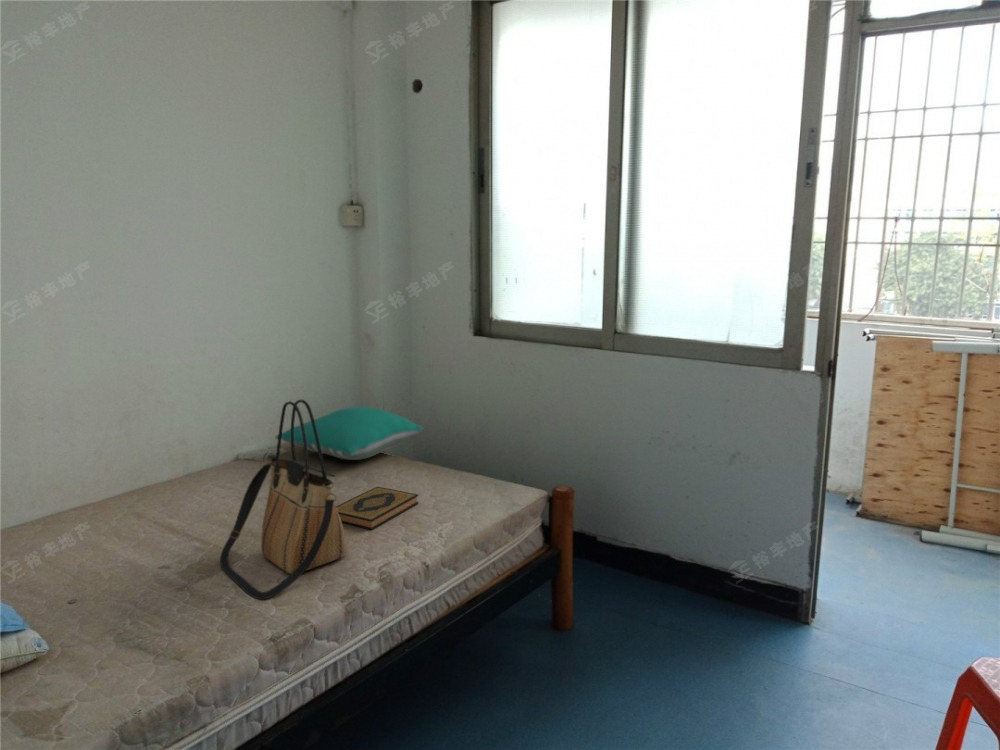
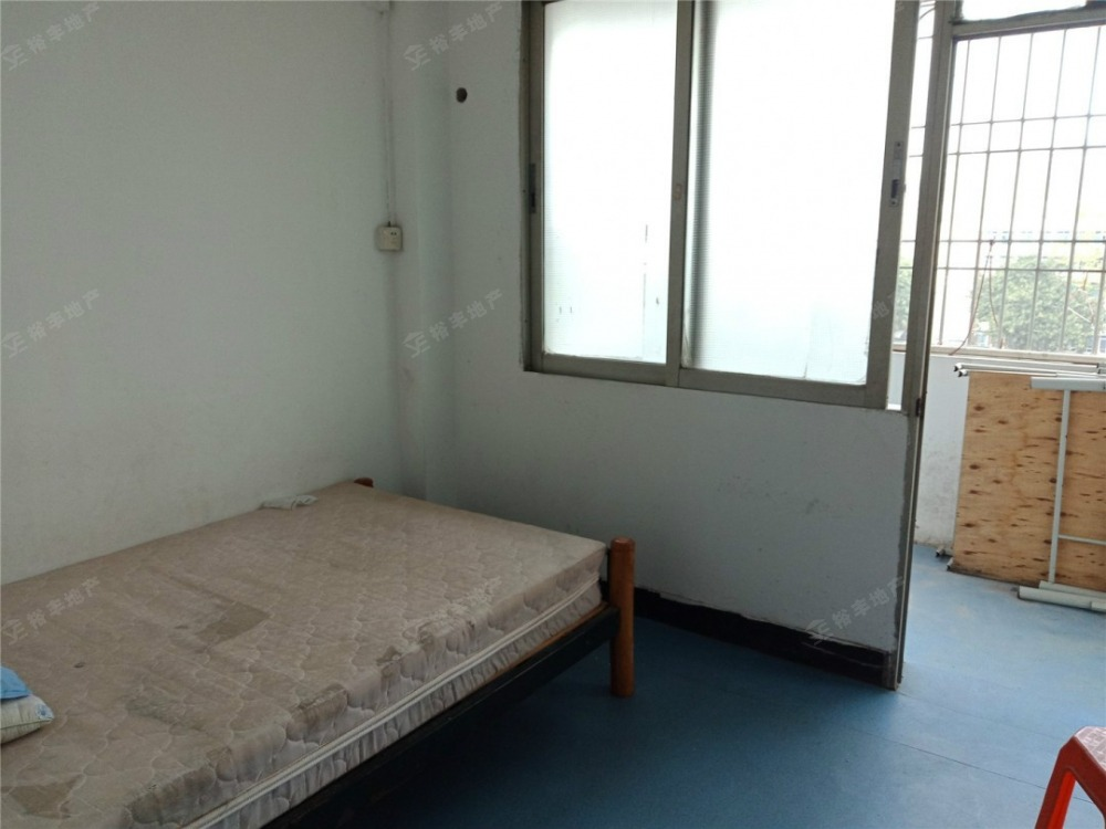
- hardback book (374, 506)
- pillow (350, 433)
- tote bag (279, 484)
